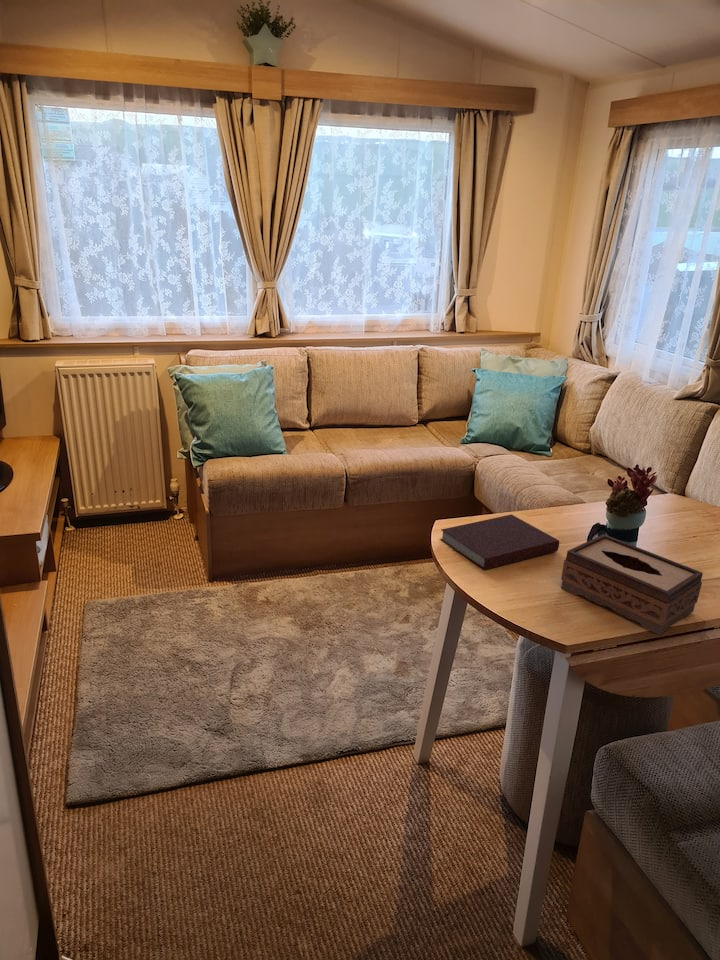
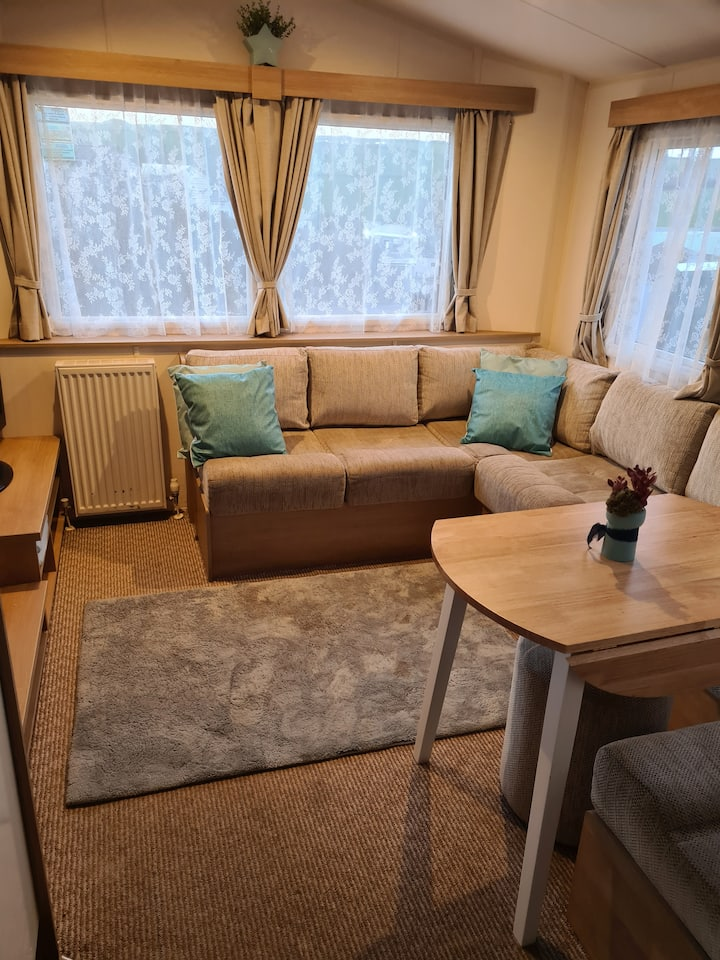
- notebook (499, 540)
- tissue box (629, 580)
